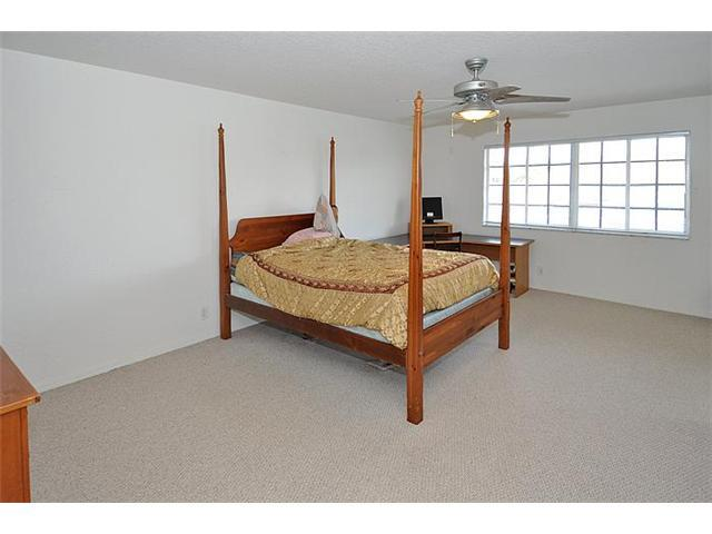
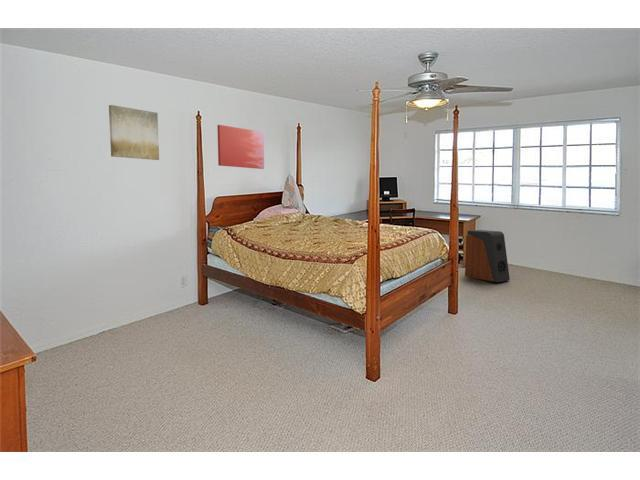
+ wall art (135, 133)
+ speaker (488, 255)
+ wall art (242, 148)
